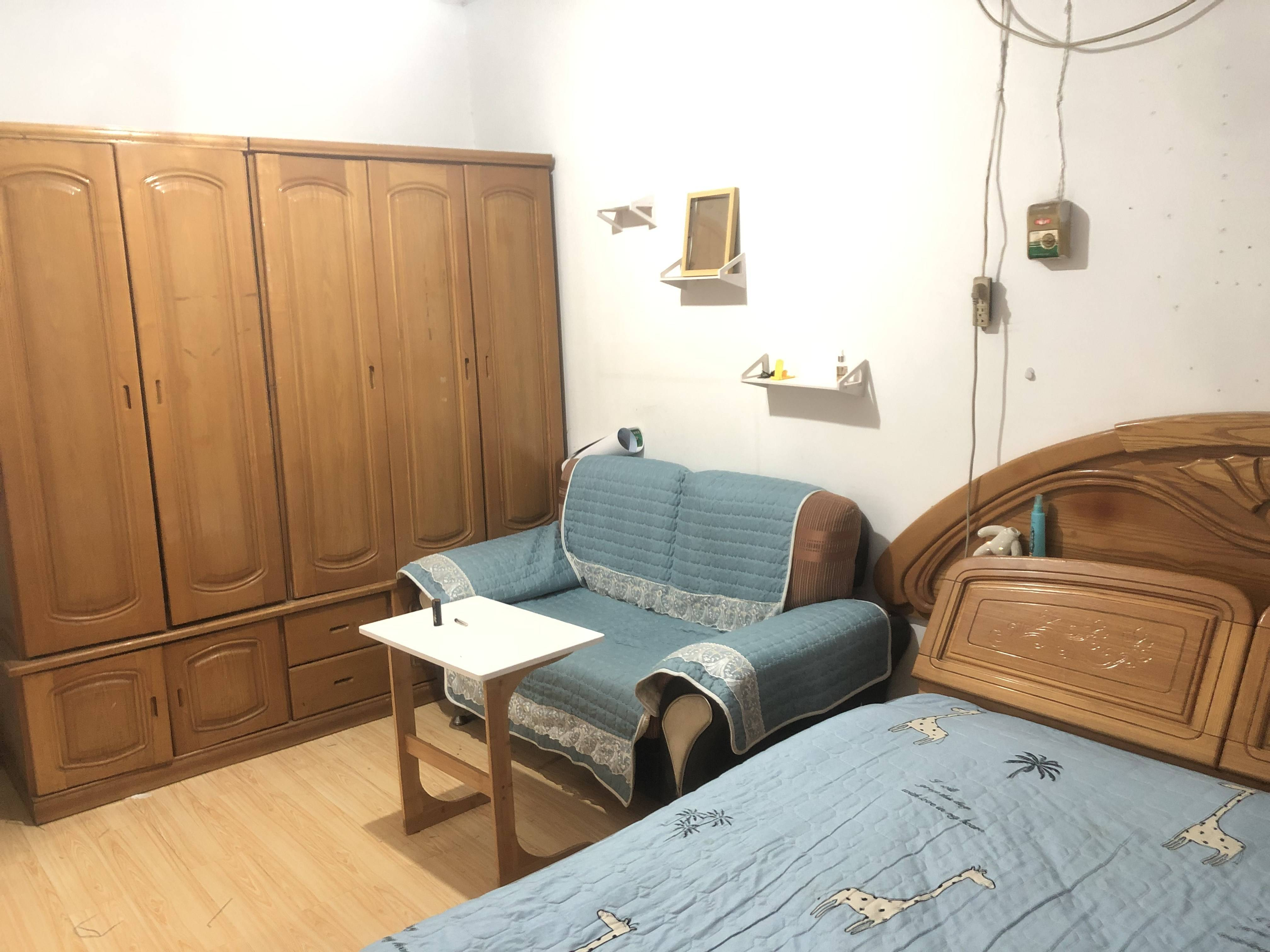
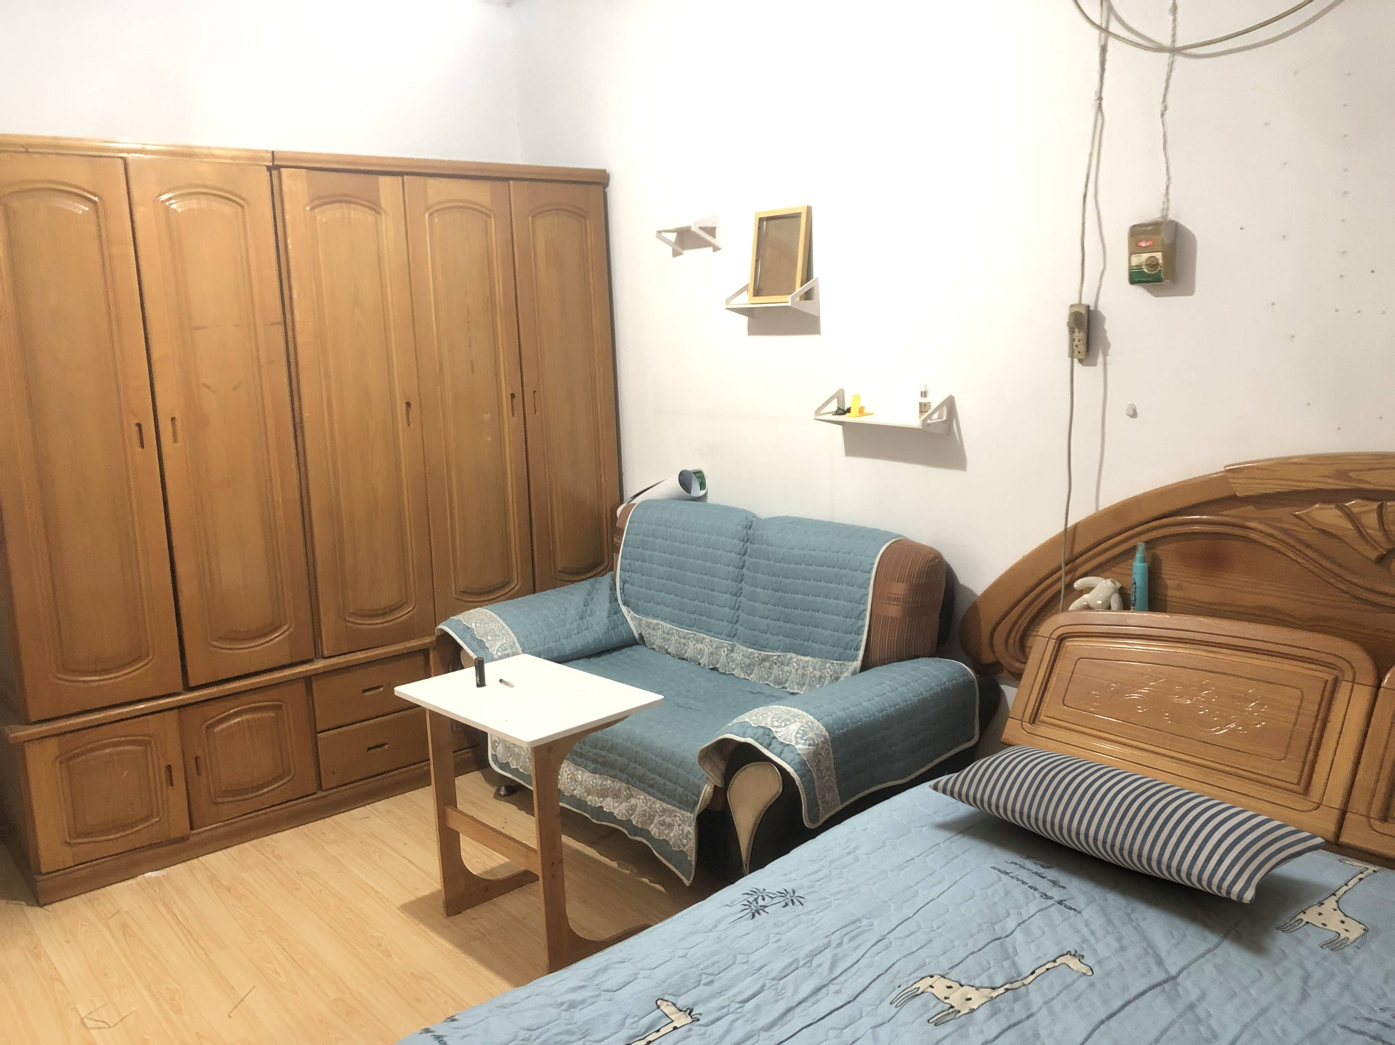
+ pillow (1112, 812)
